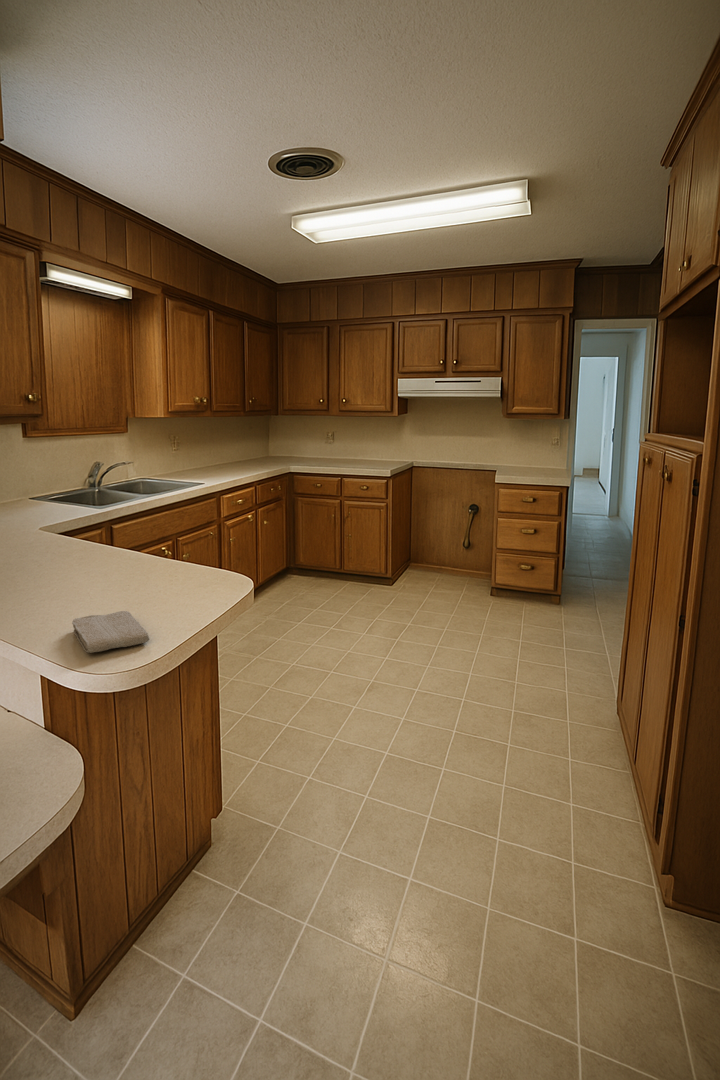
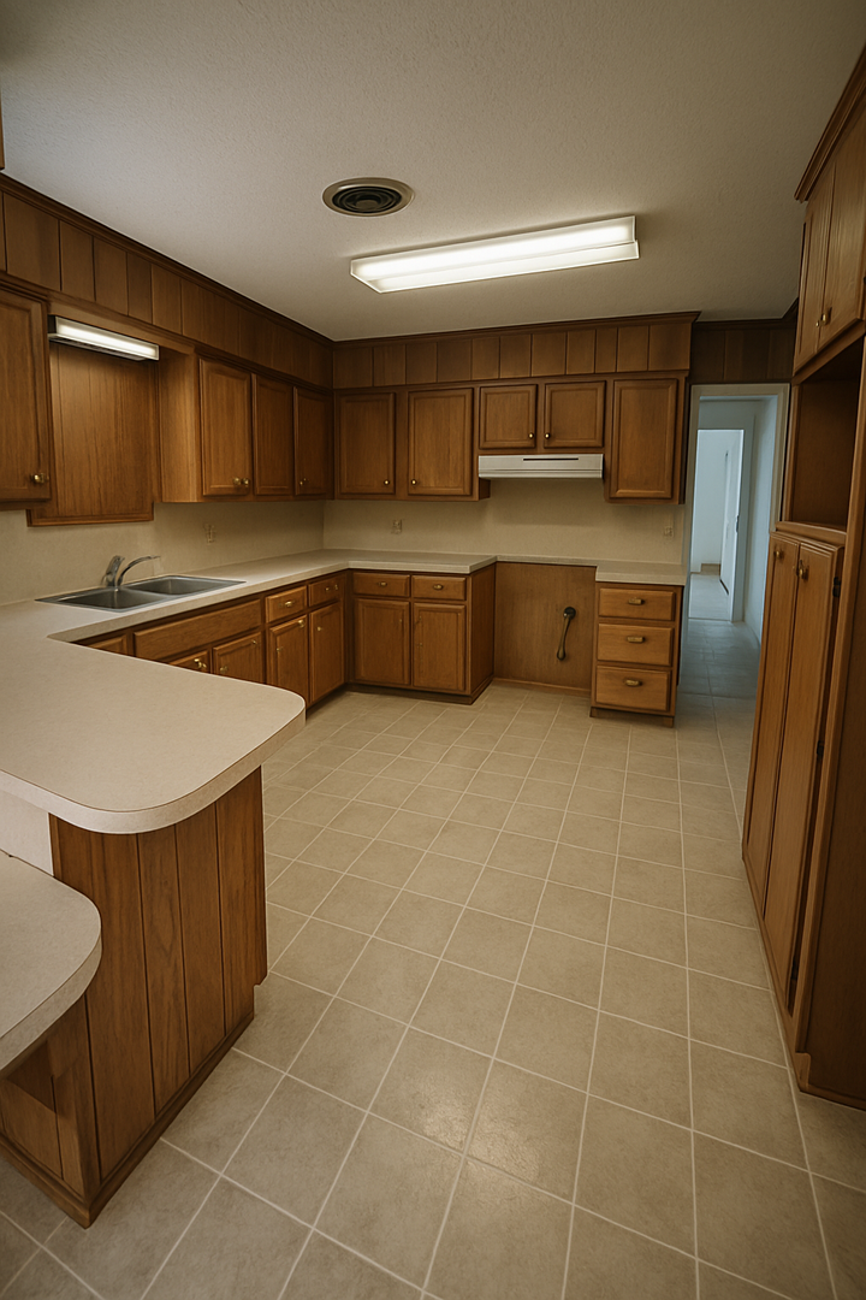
- washcloth (108, 629)
